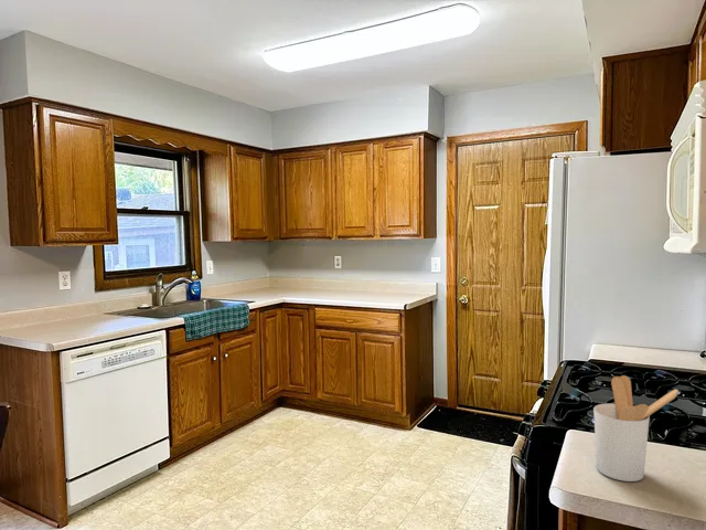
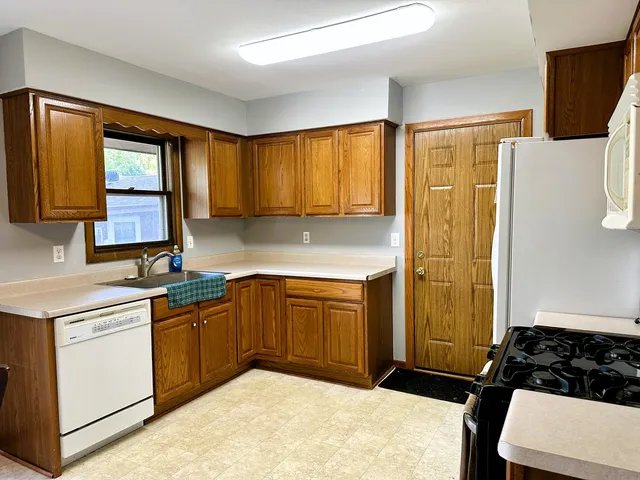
- utensil holder (635, 428)
